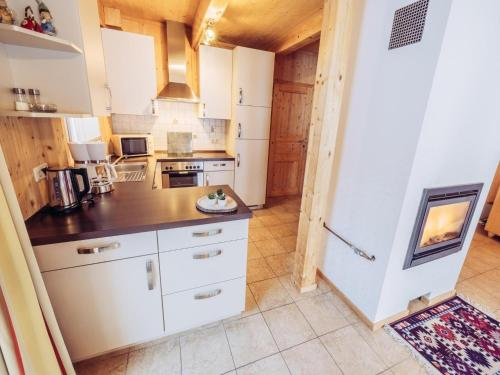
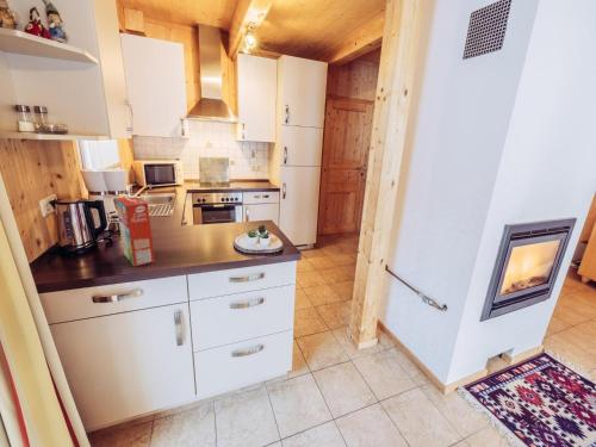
+ cereal box (135, 230)
